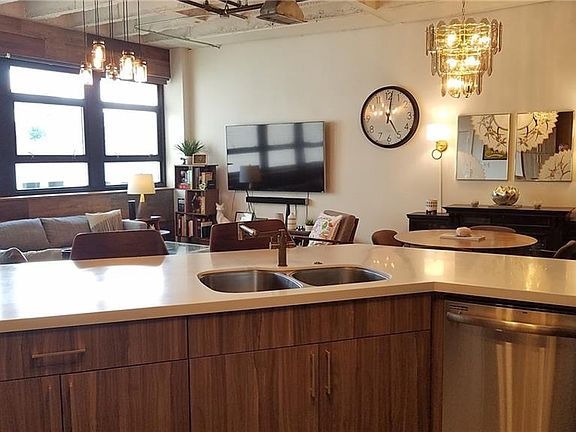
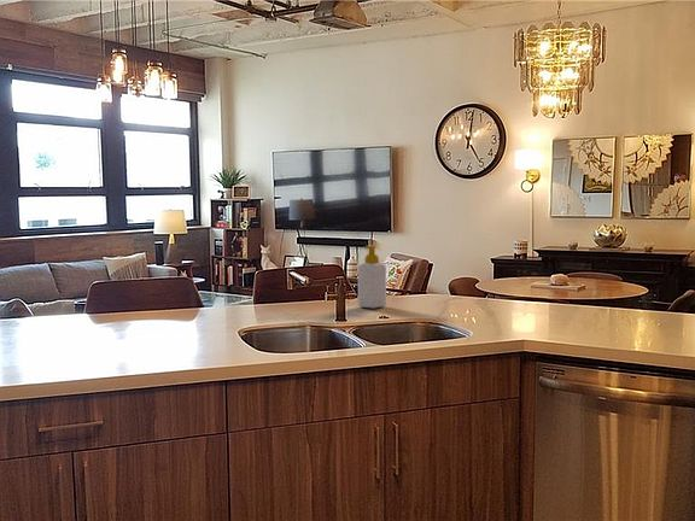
+ soap bottle (372, 276)
